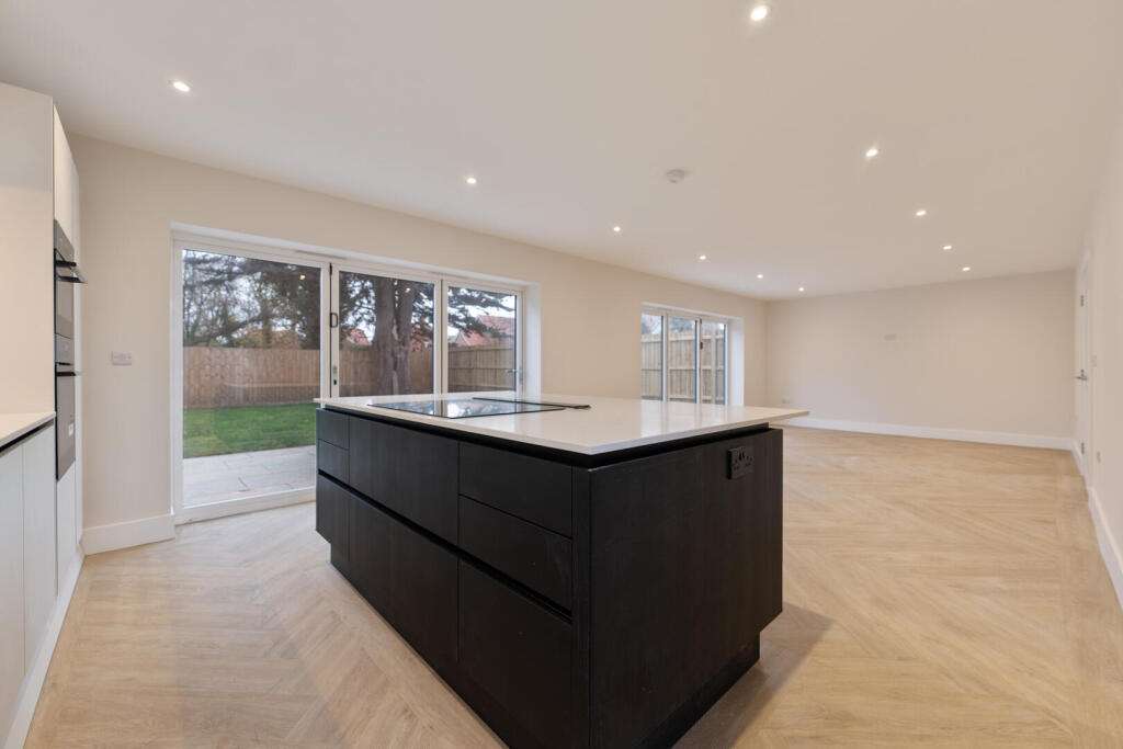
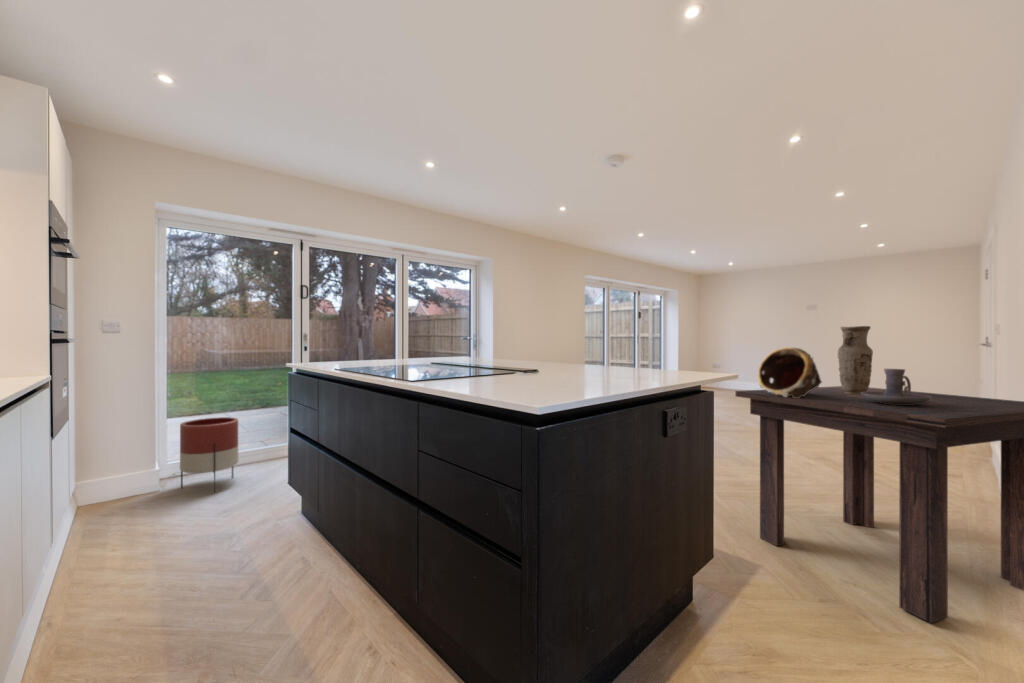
+ dining table (873, 478)
+ vase (855, 359)
+ decorative bowl (794, 370)
+ candle holder (896, 385)
+ planter (210, 453)
